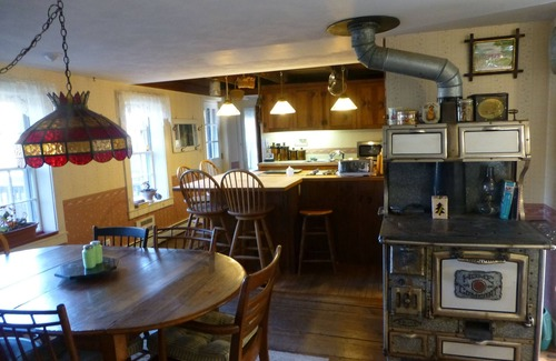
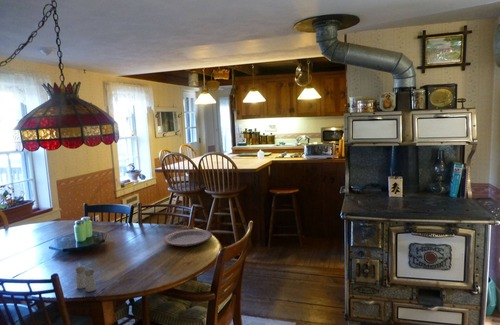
+ plate (188, 238)
+ salt and pepper shaker (85, 278)
